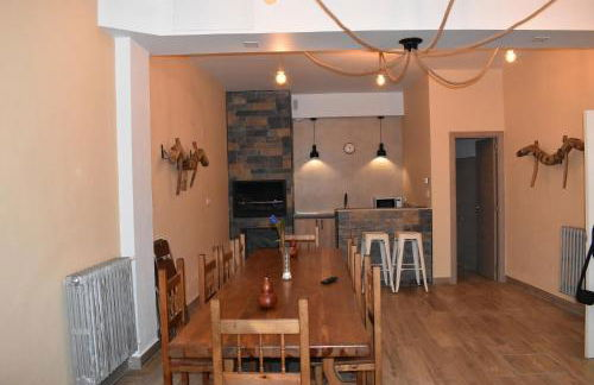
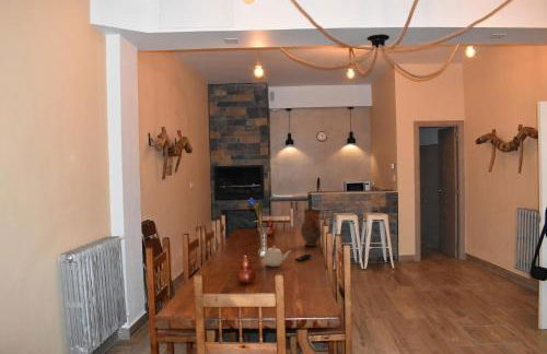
+ teapot (275, 255)
+ pitcher (309, 227)
